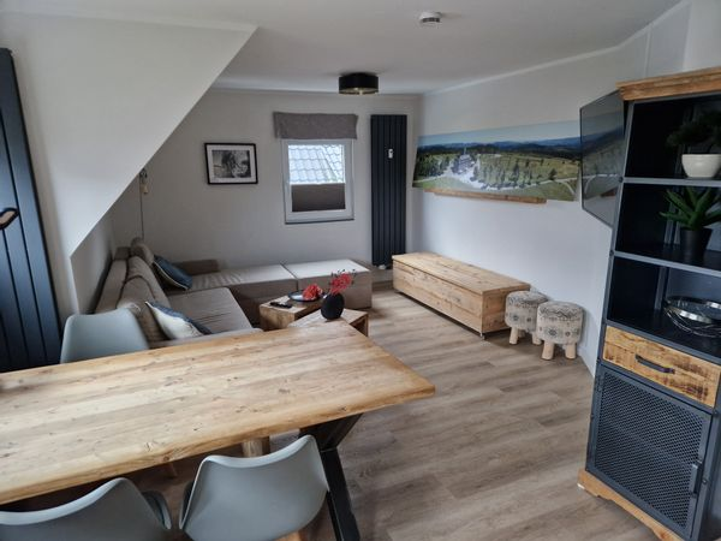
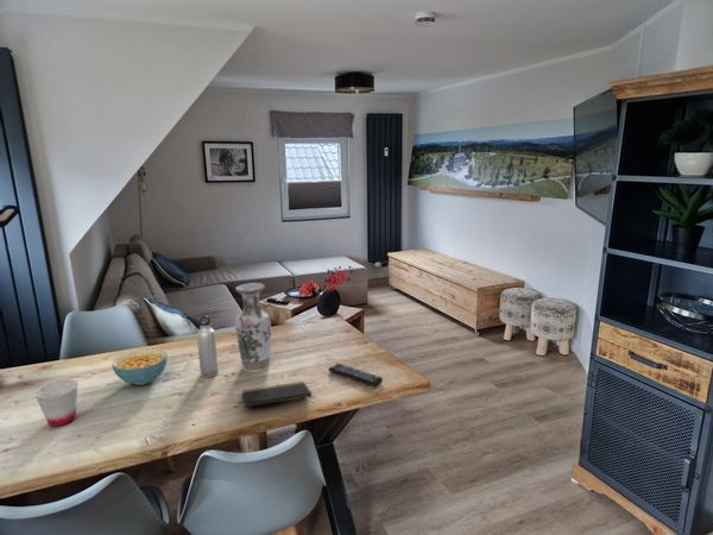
+ vase (253, 327)
+ remote control (354, 374)
+ cup (59, 404)
+ water bottle (207, 345)
+ cereal bowl (141, 370)
+ notepad (276, 394)
